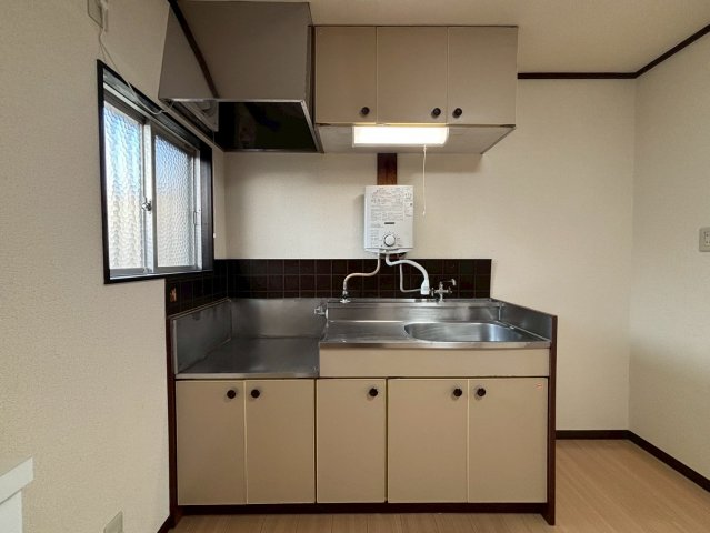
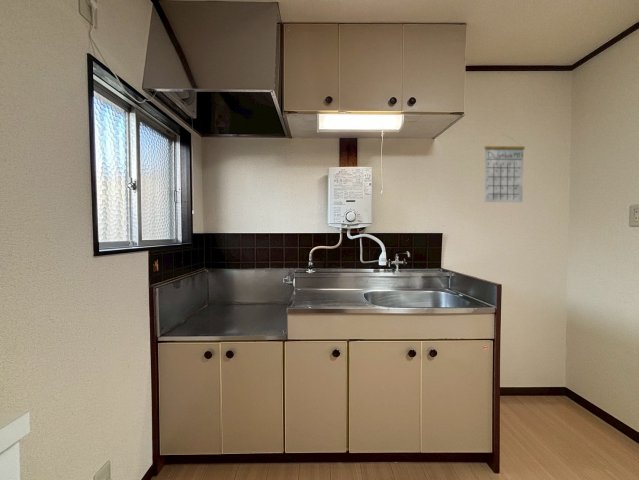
+ calendar (504, 167)
